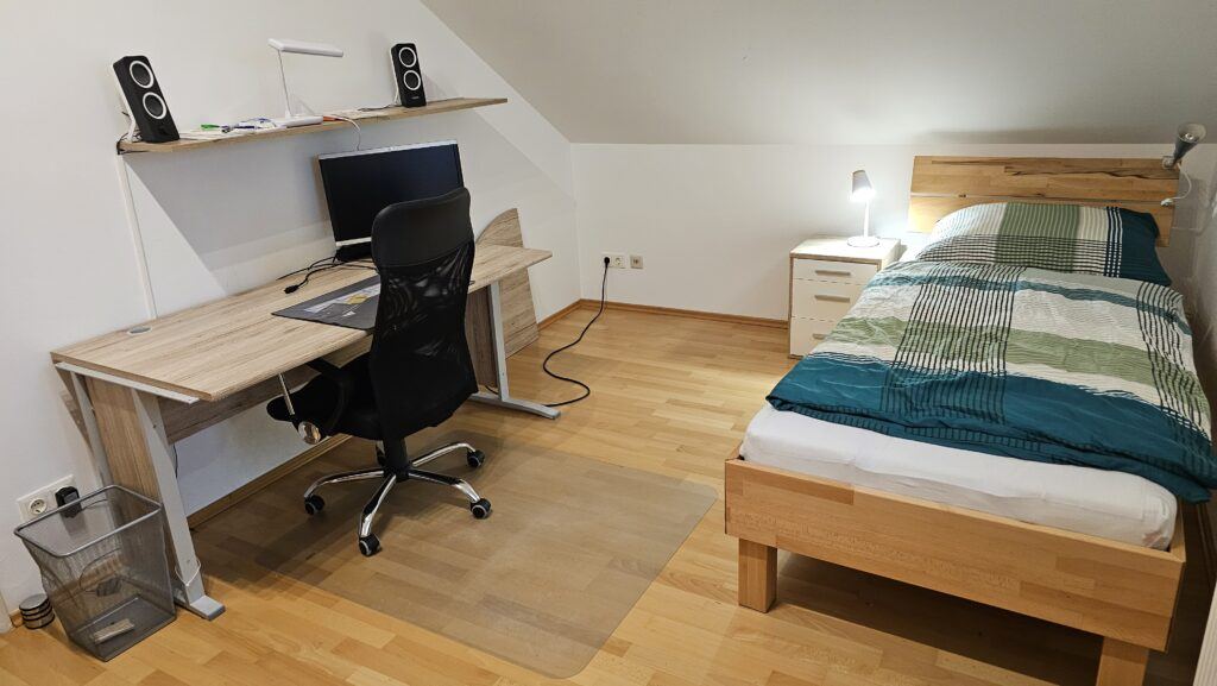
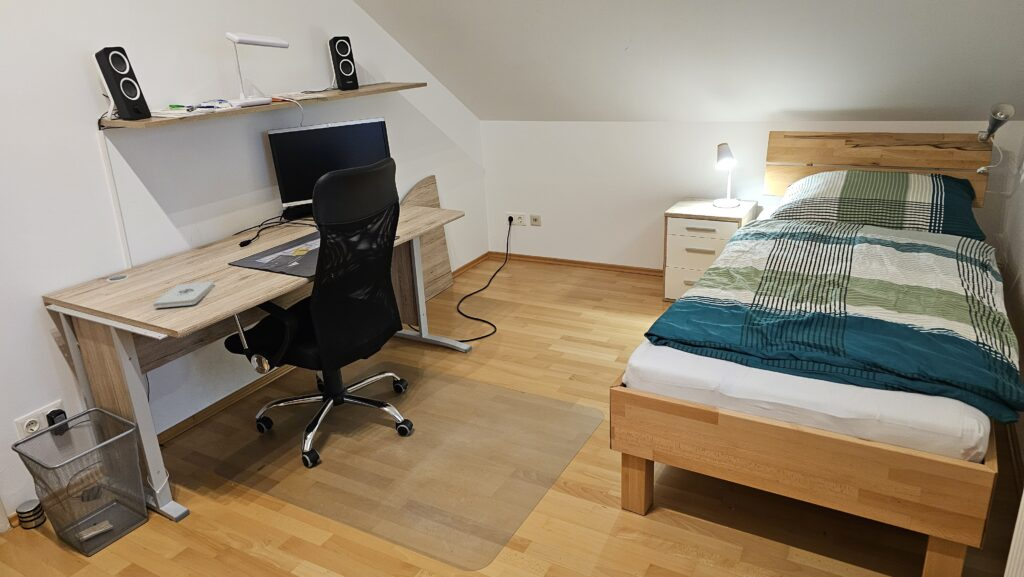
+ notepad (185, 294)
